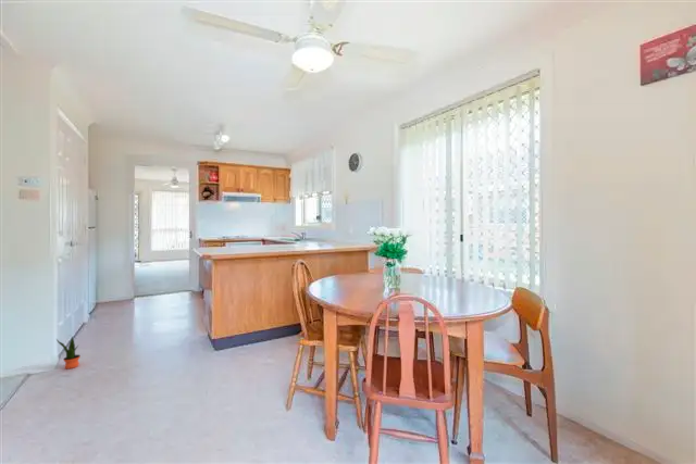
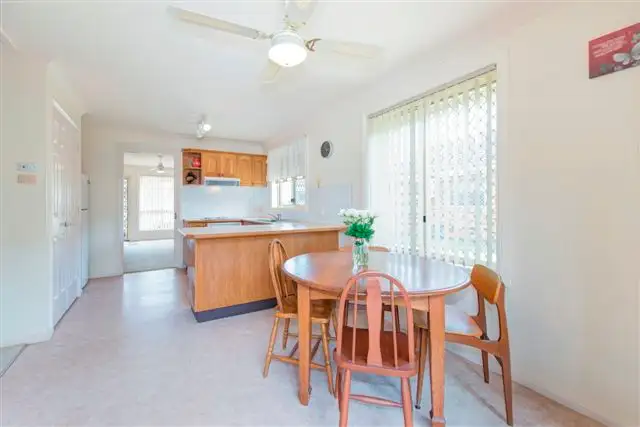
- potted plant (67, 352)
